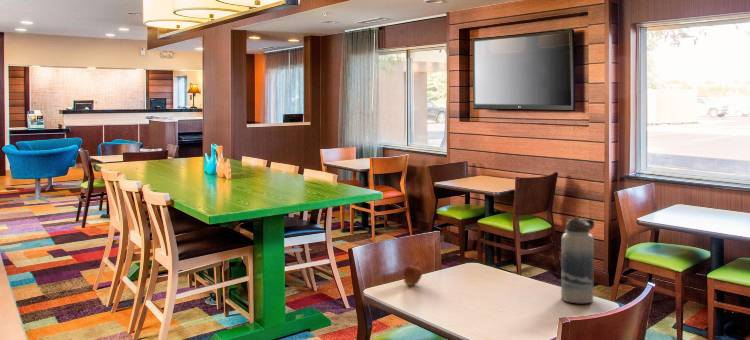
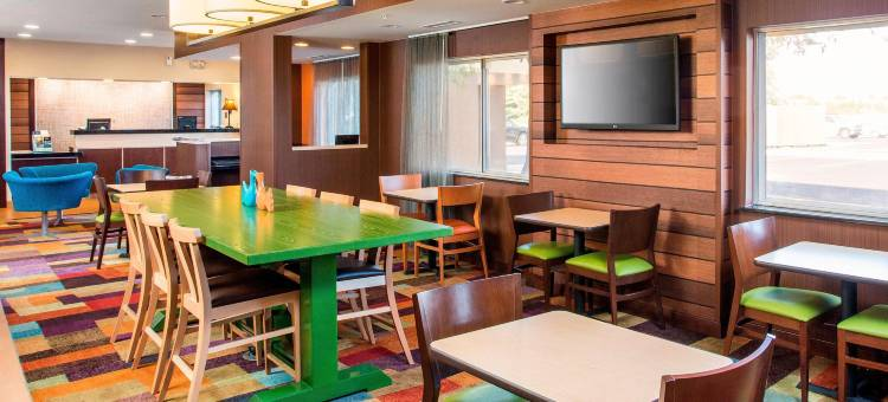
- fruit (412, 273)
- water bottle (579, 258)
